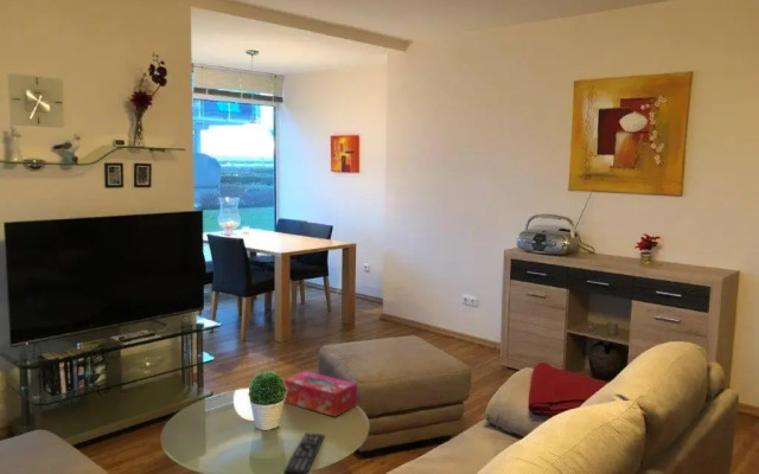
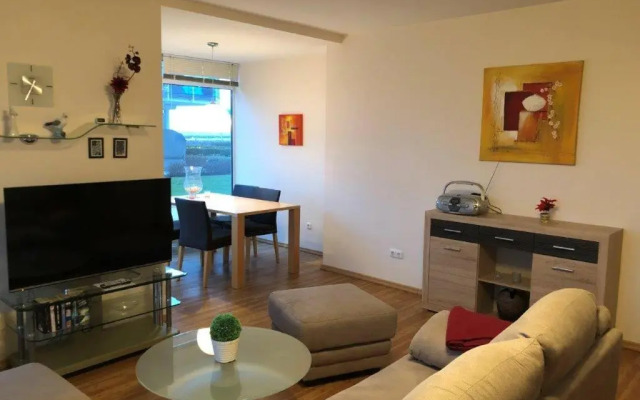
- tissue box (319, 392)
- remote control (305, 453)
